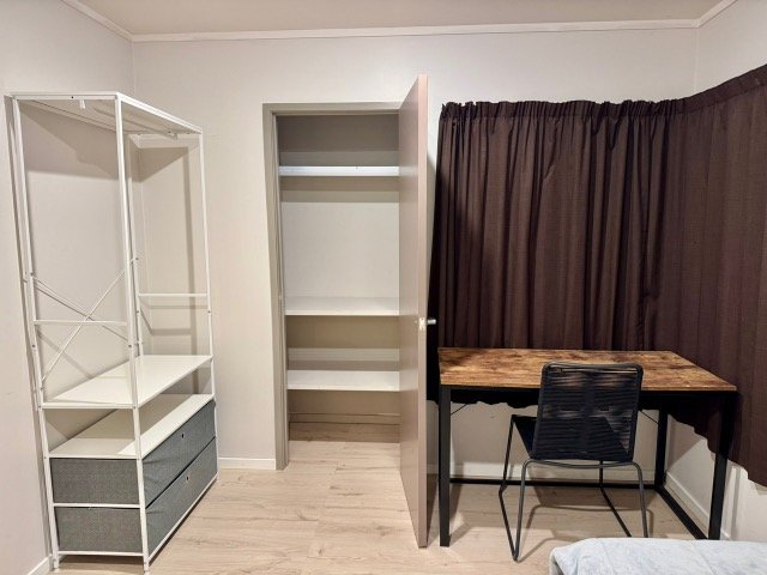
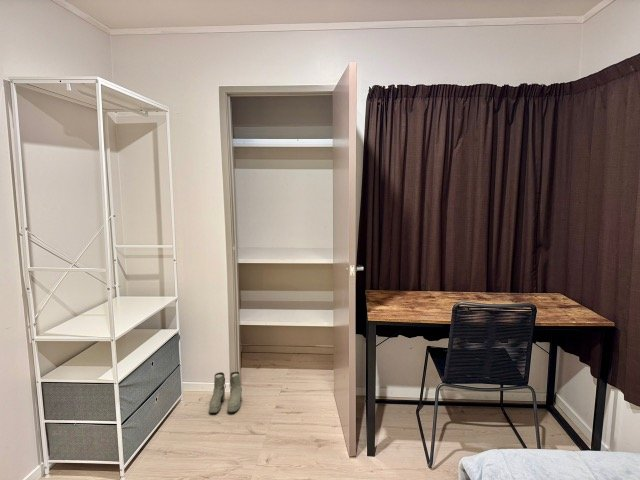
+ boots (224, 390)
